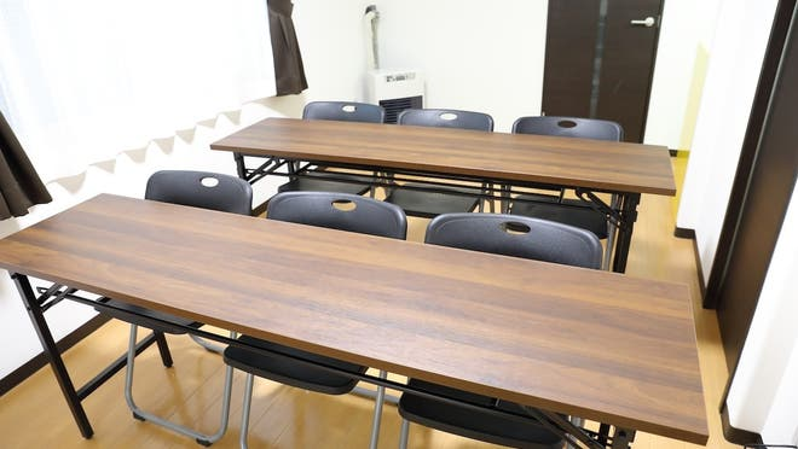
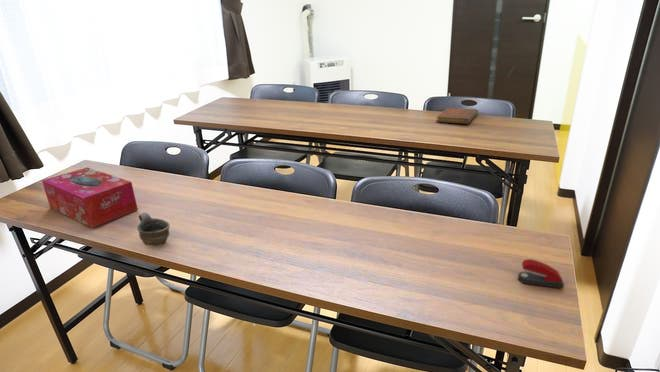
+ tissue box (89, 195)
+ notebook (457, 115)
+ cup (154, 229)
+ stapler (541, 272)
